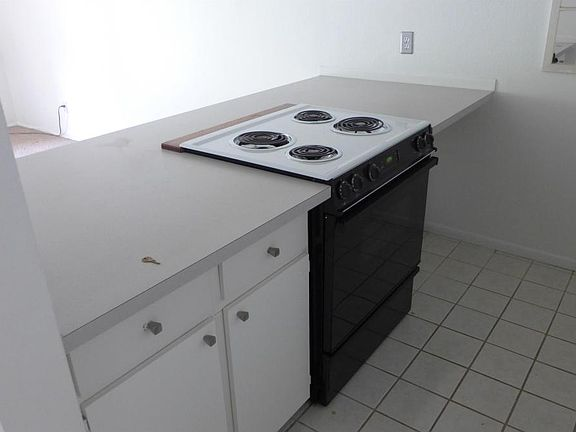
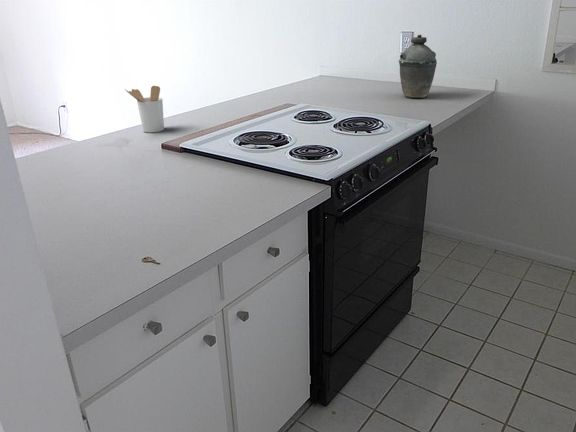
+ utensil holder (145, 108)
+ kettle (417, 66)
